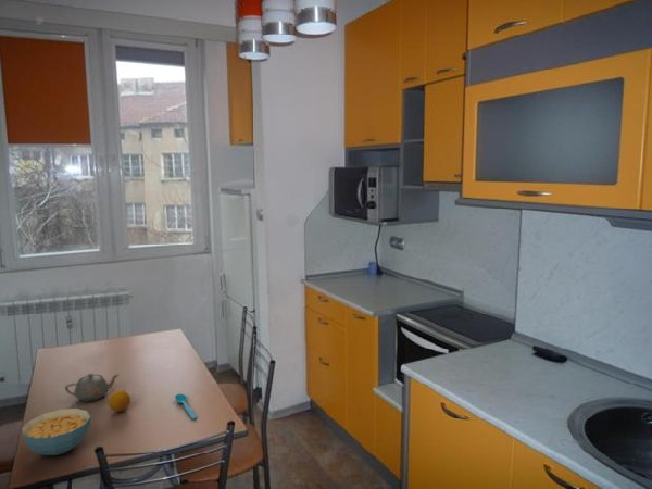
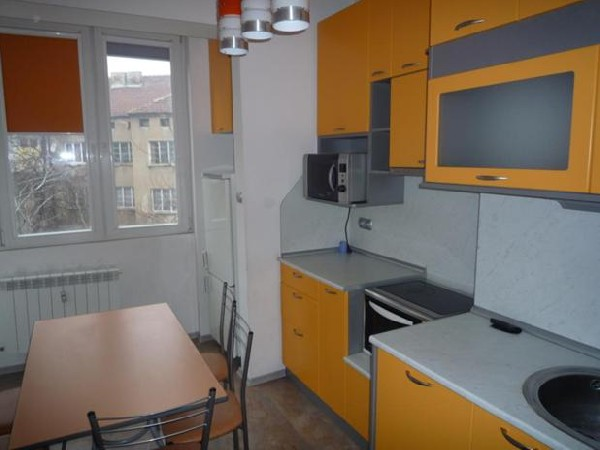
- cereal bowl (58, 436)
- teapot (92, 385)
- spoon (186, 405)
- fruit (118, 400)
